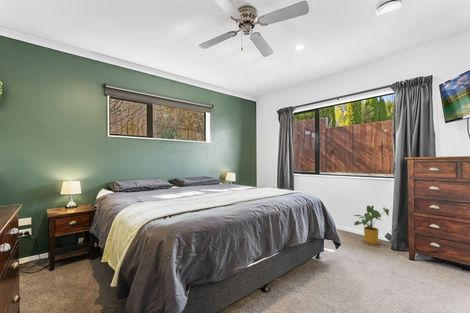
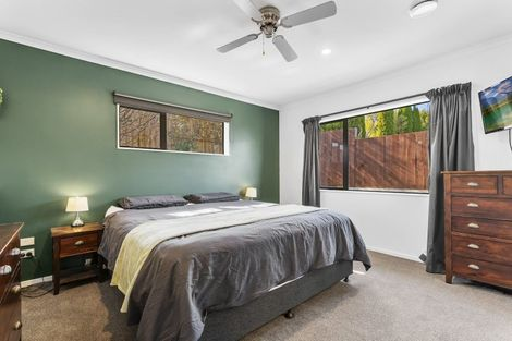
- house plant (370, 224)
